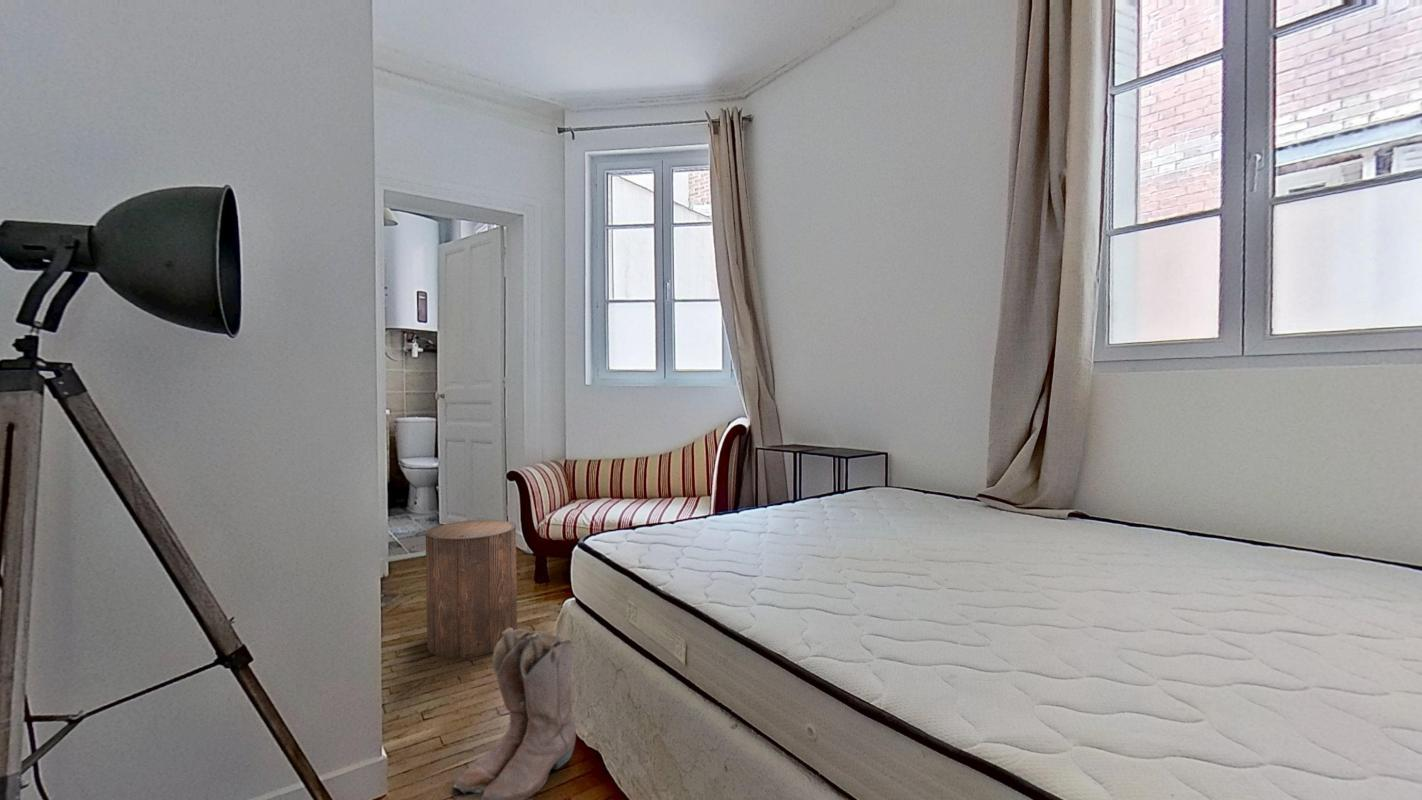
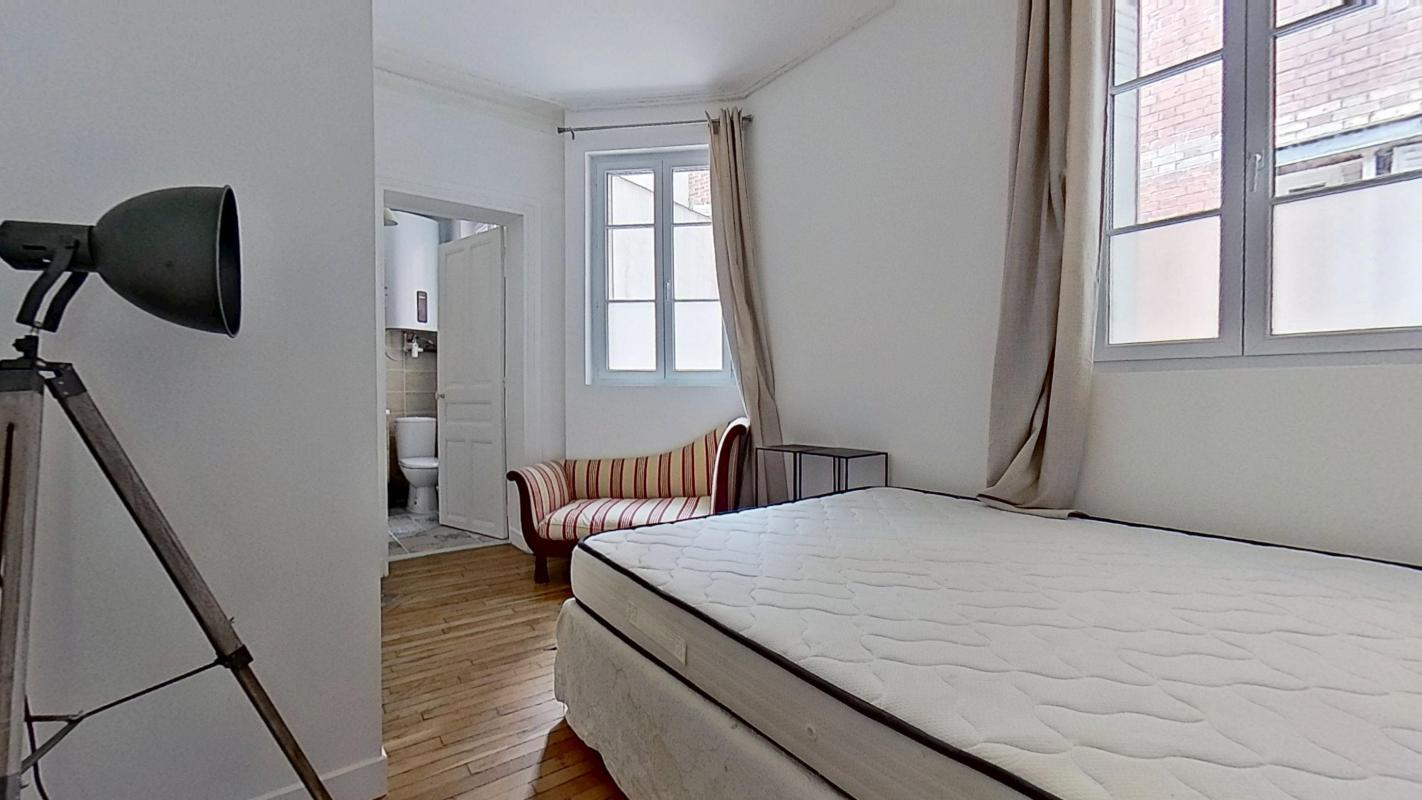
- stool (472, 584)
- boots (517, 705)
